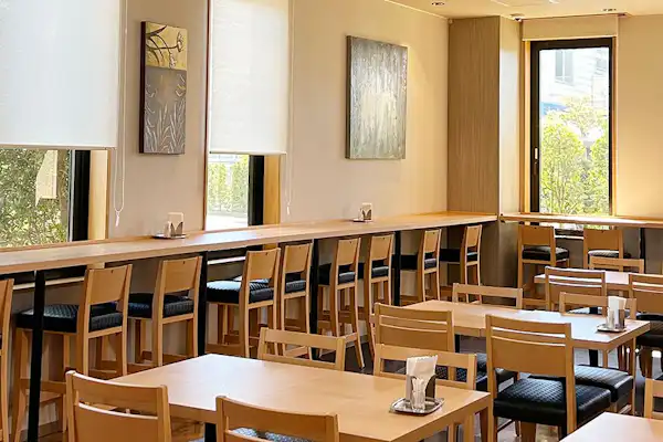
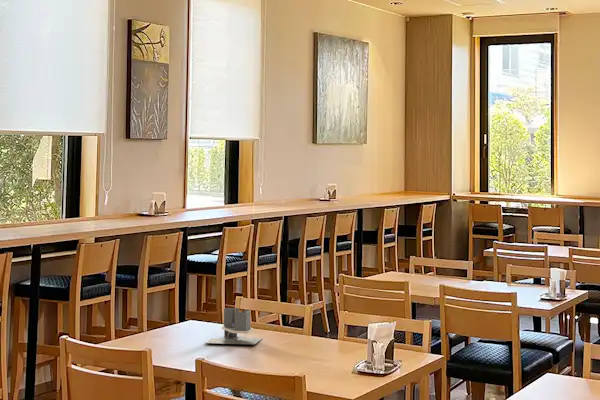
+ utensil holder (235, 324)
